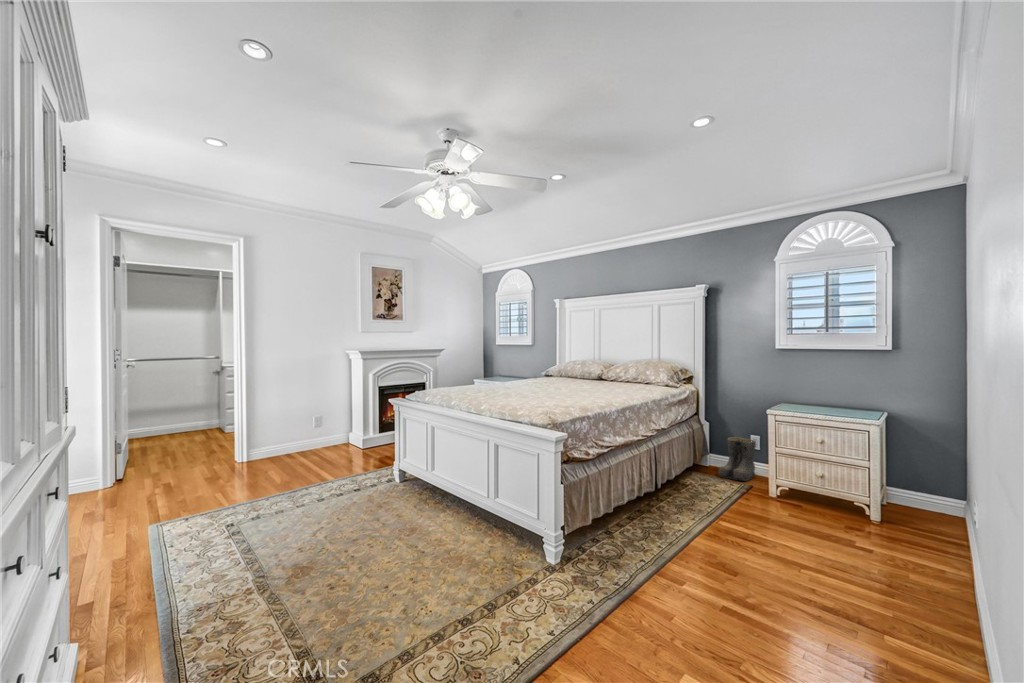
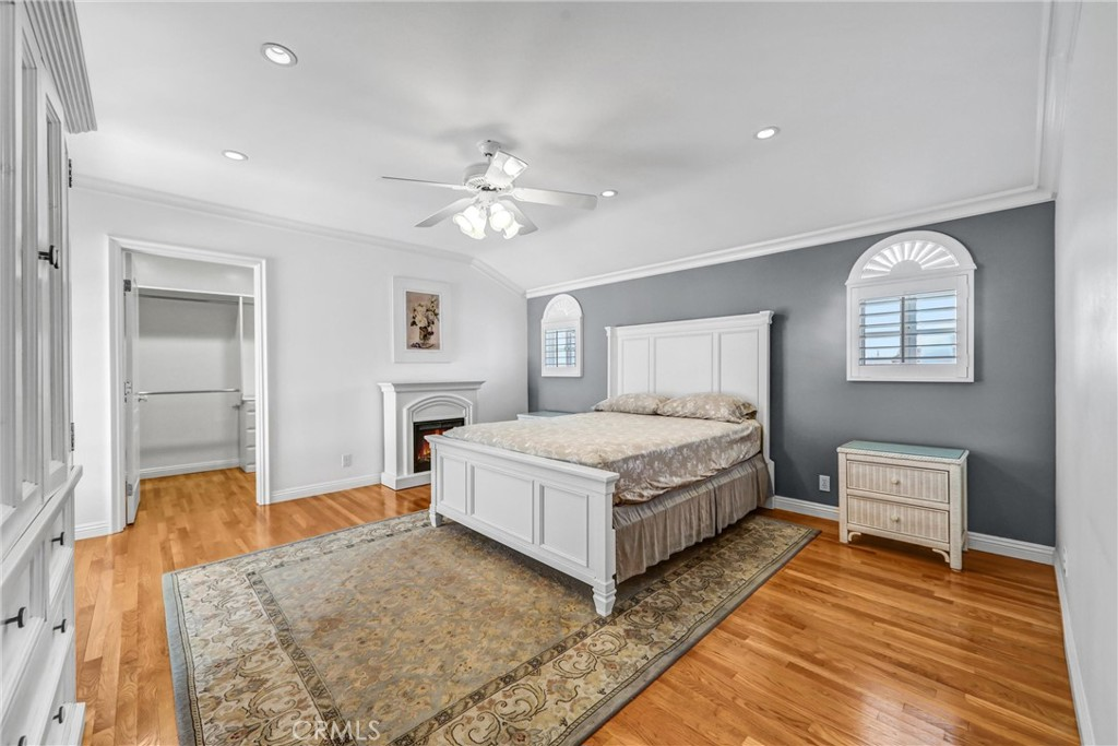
- boots (737, 457)
